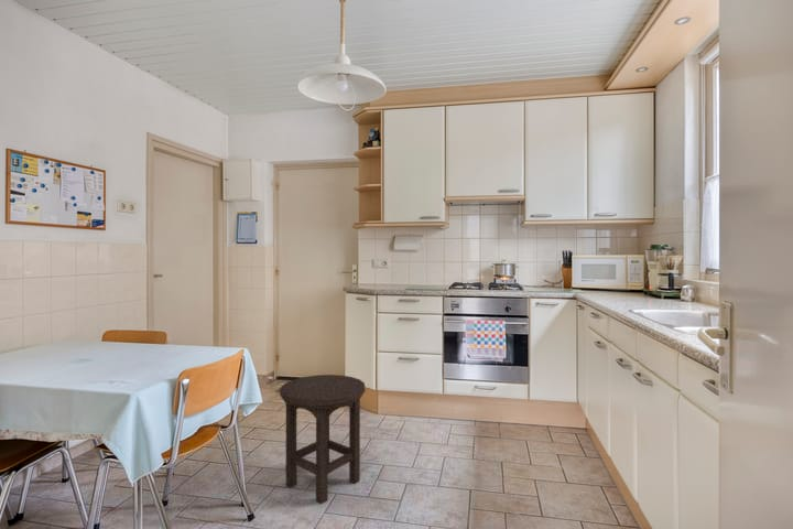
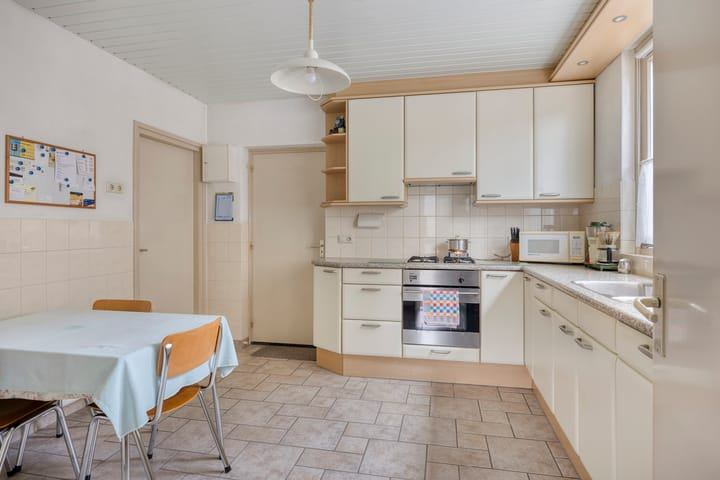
- stool (323, 434)
